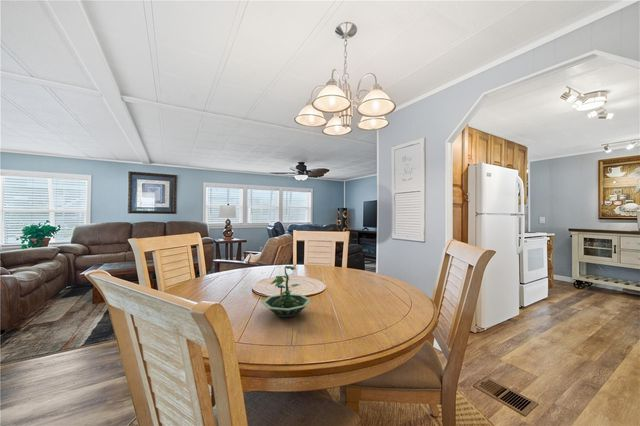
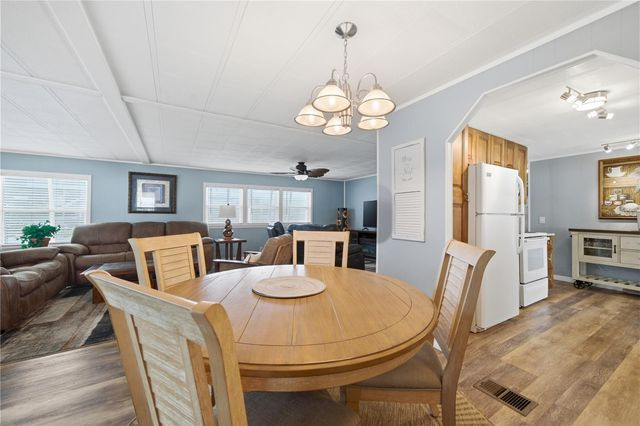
- terrarium (286, 274)
